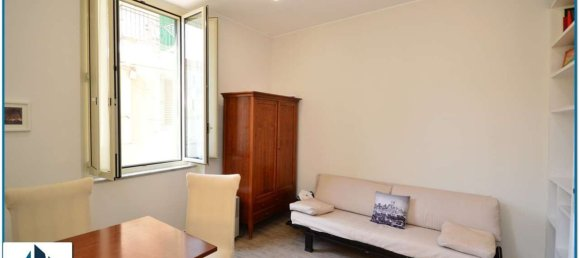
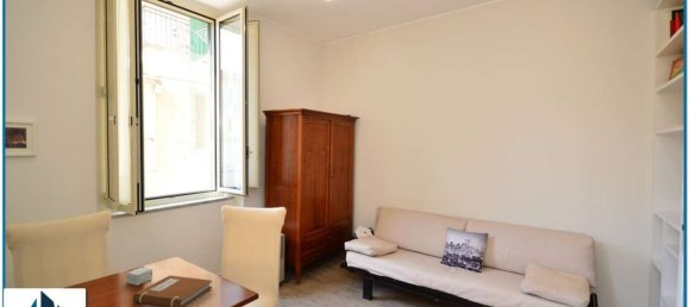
+ notebook (173, 290)
+ small box (139, 275)
